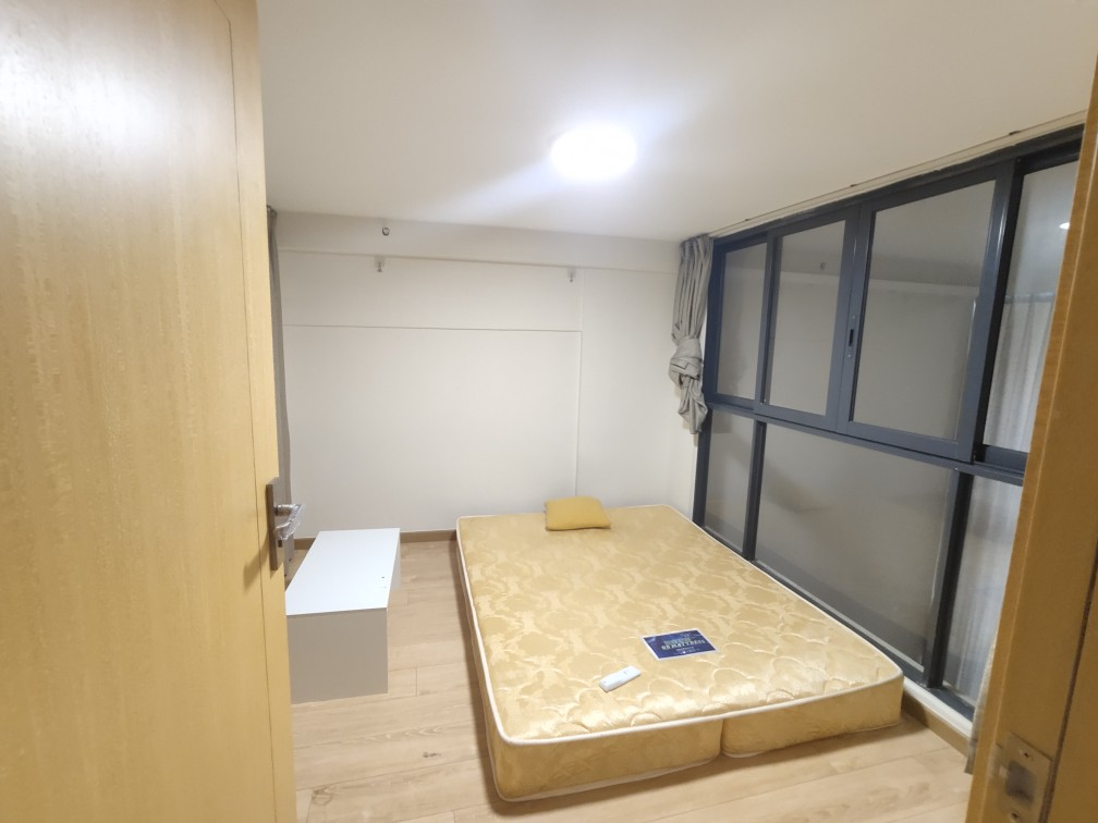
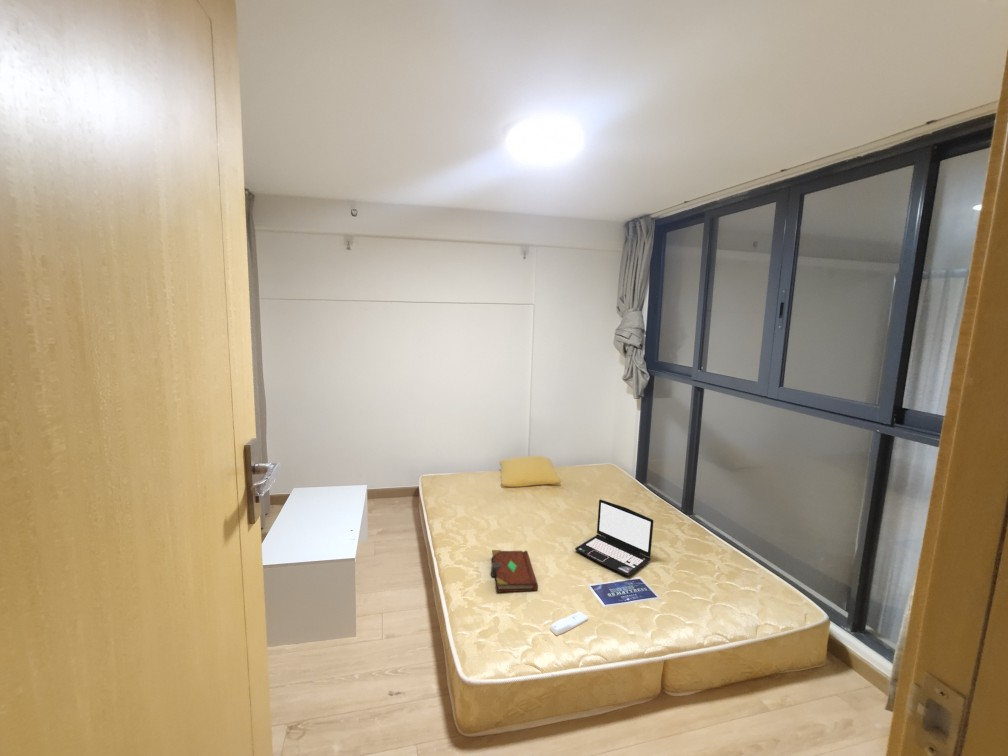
+ book (513, 568)
+ laptop (613, 535)
